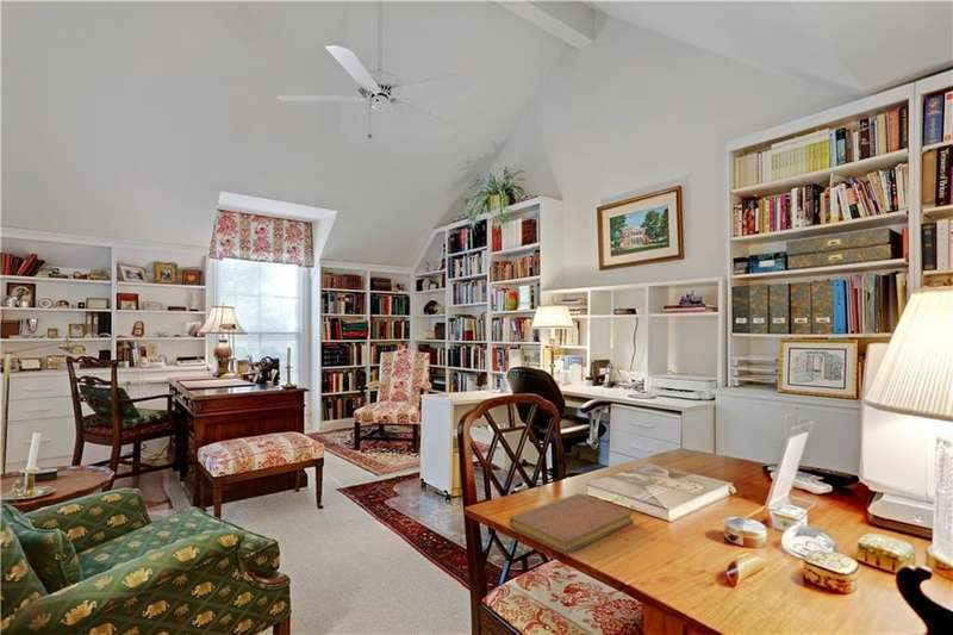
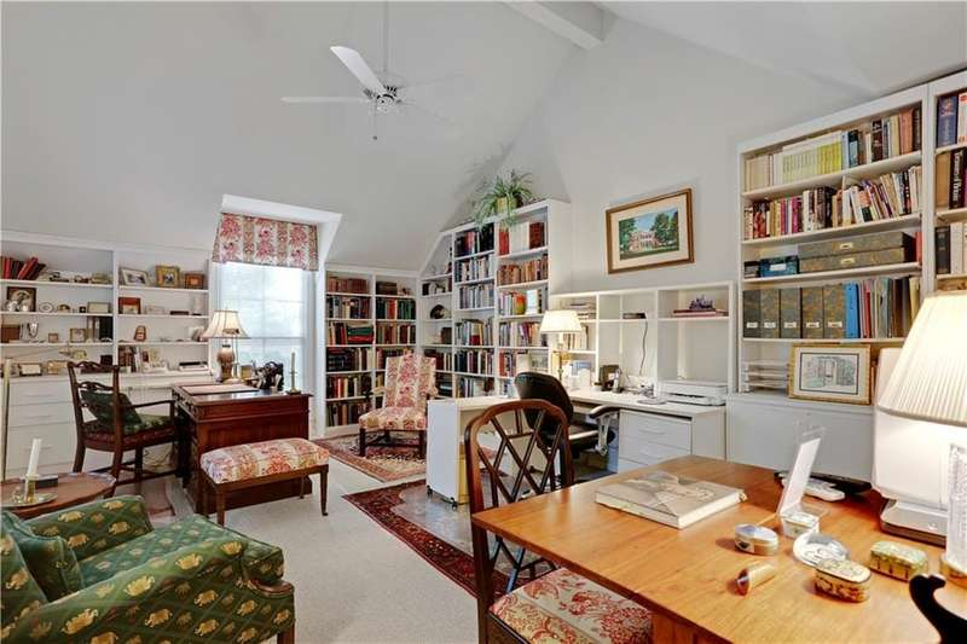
- notebook (572, 518)
